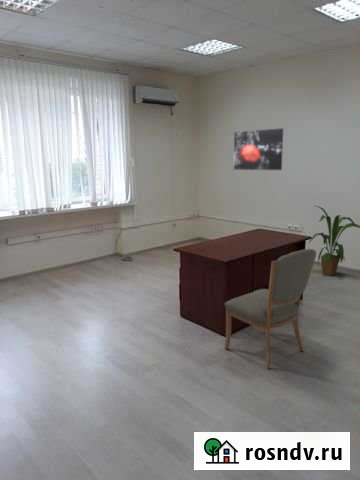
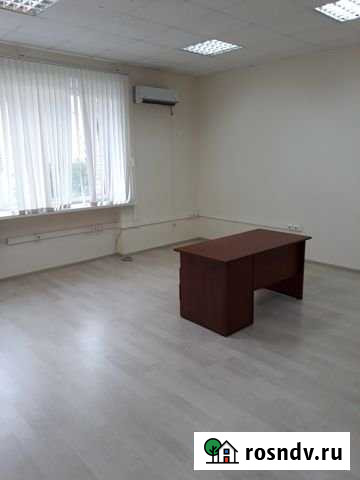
- wall art (257, 150)
- chair (272, 299)
- house plant (336, 241)
